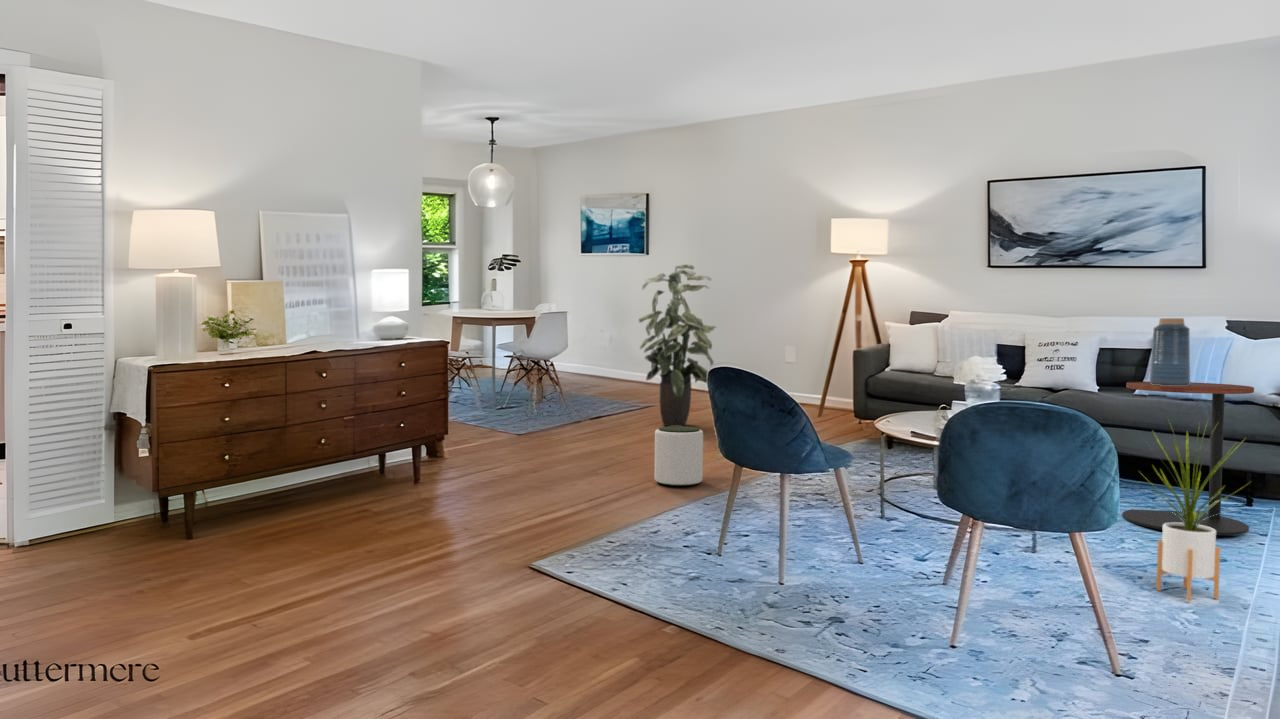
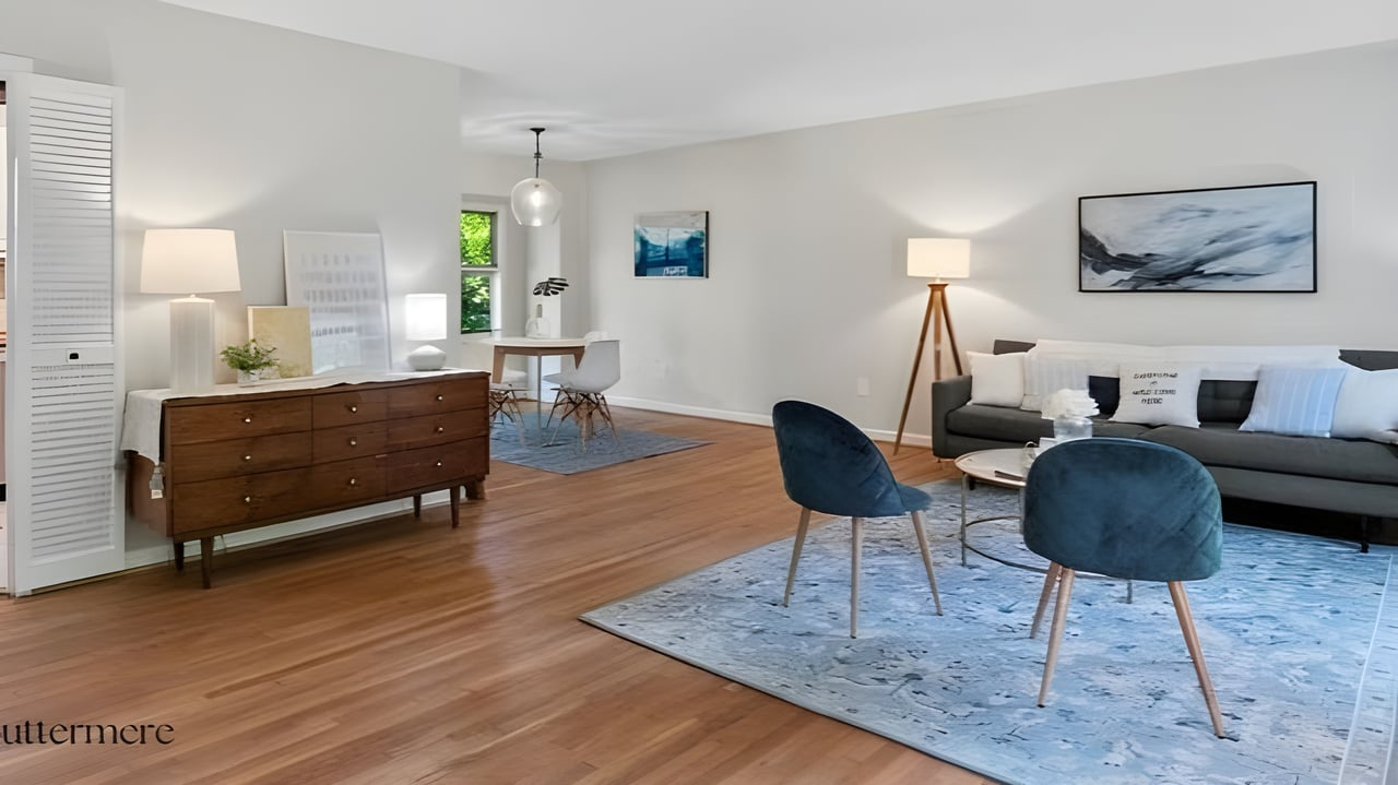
- house plant (1191, 506)
- side table (1210, 453)
- indoor plant (679, 345)
- plant pot (678, 455)
- vase (1170, 350)
